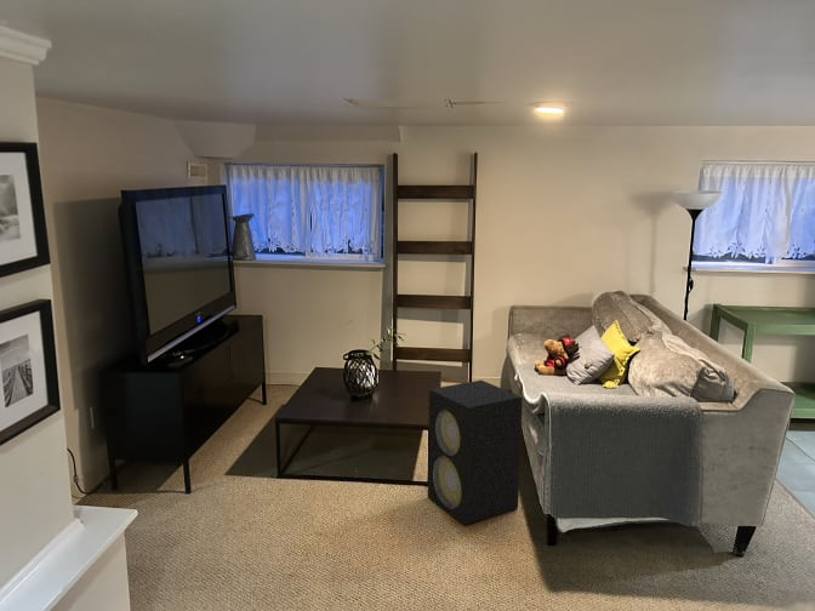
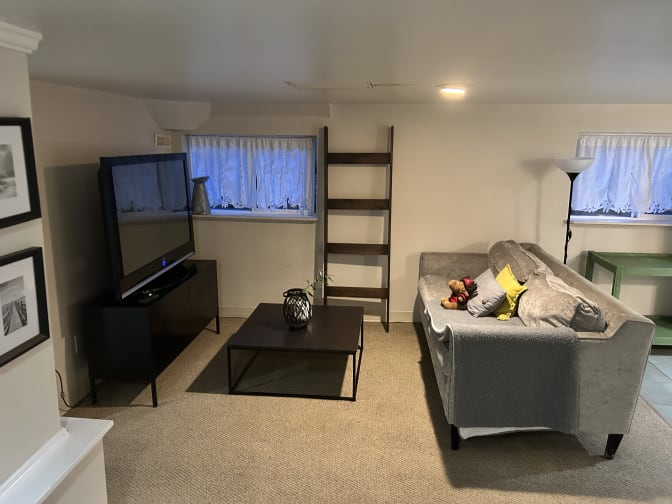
- speaker (471, 449)
